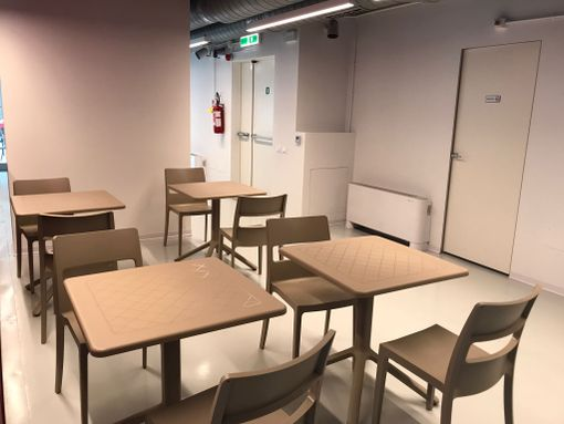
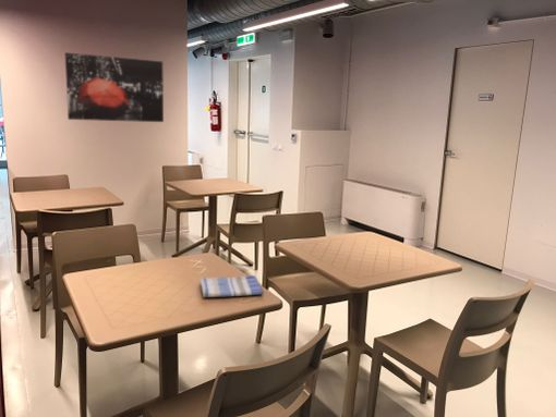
+ wall art (117, 89)
+ dish towel (230, 285)
